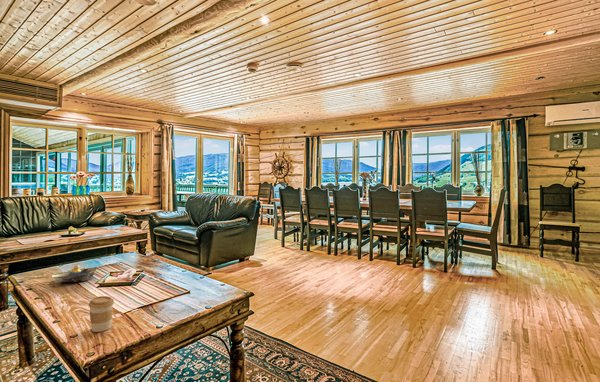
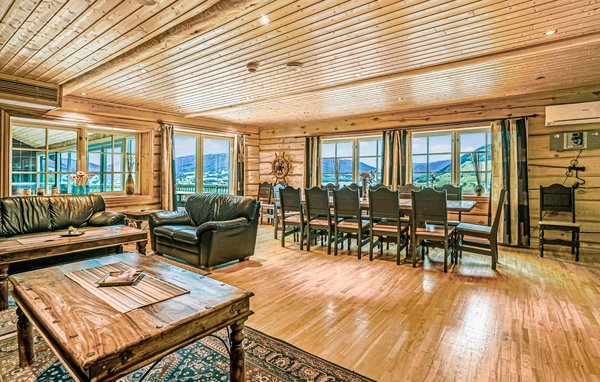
- coffee cup (101, 313)
- decorative bowl (80, 270)
